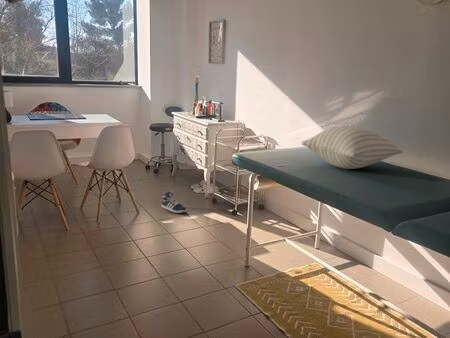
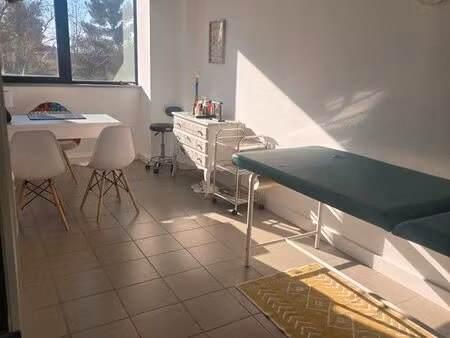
- pillow (350, 147)
- sneaker (173, 201)
